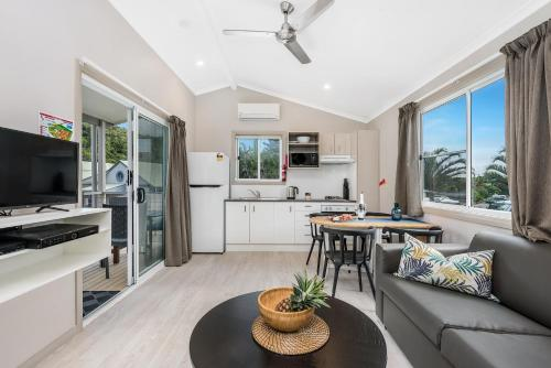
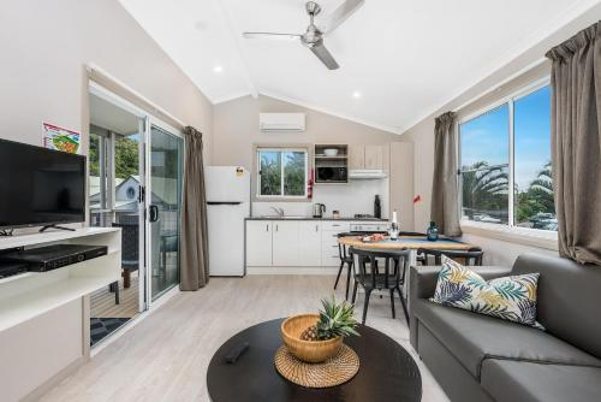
+ remote control (238, 350)
